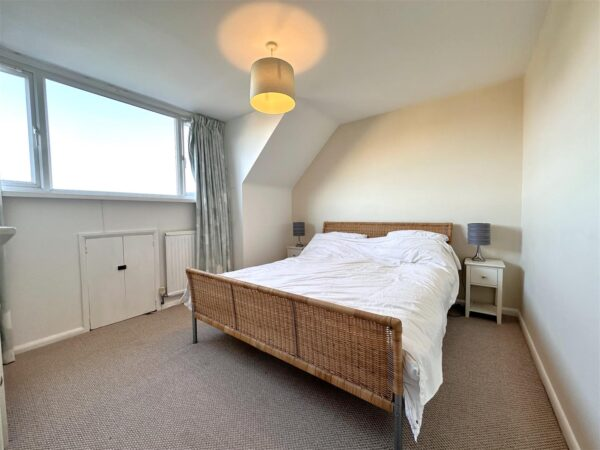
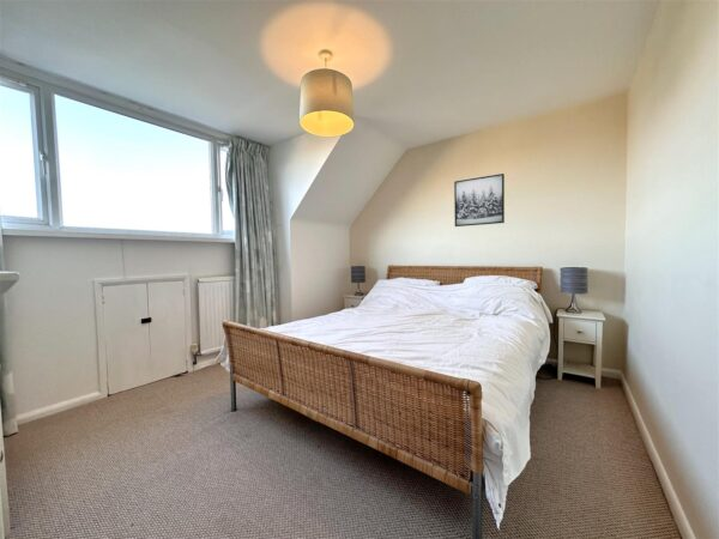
+ wall art (478, 201)
